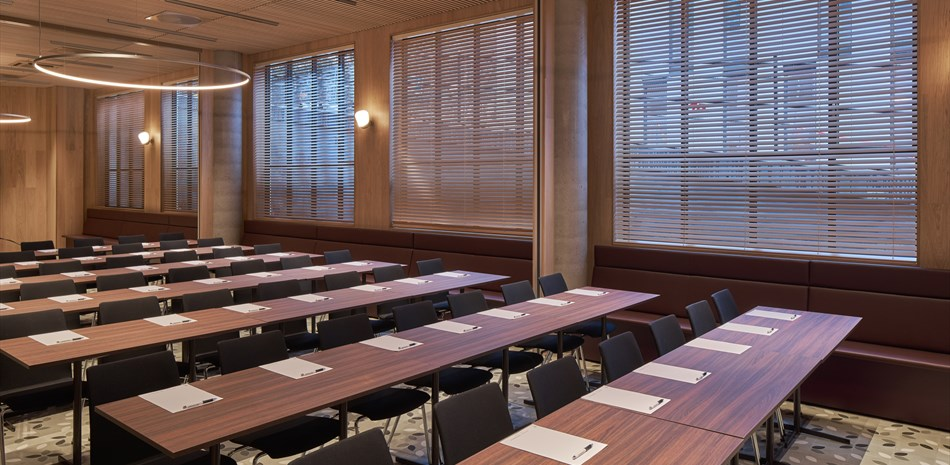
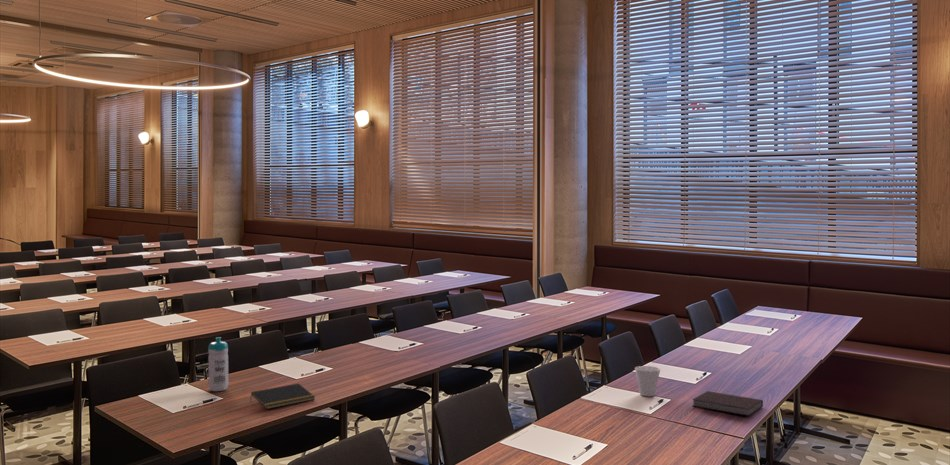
+ notepad (283, 395)
+ cup (647, 381)
+ notebook (727, 403)
+ water bottle (218, 363)
